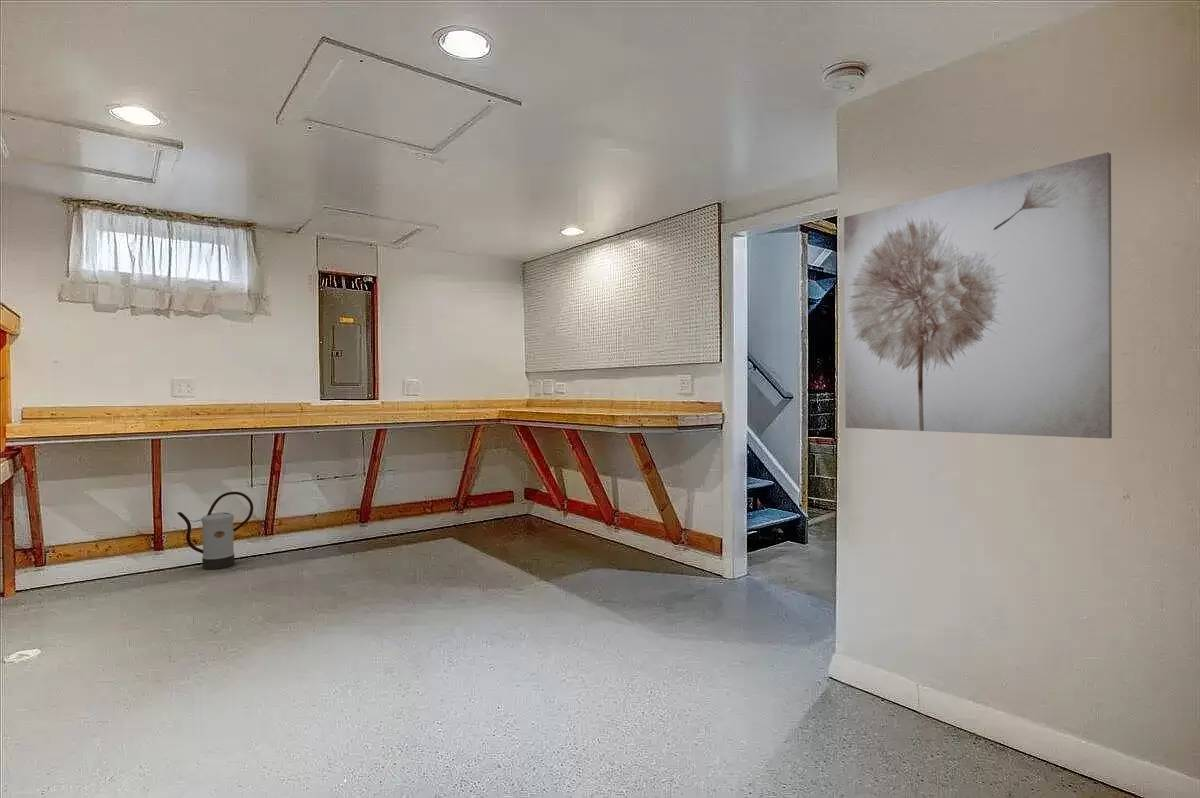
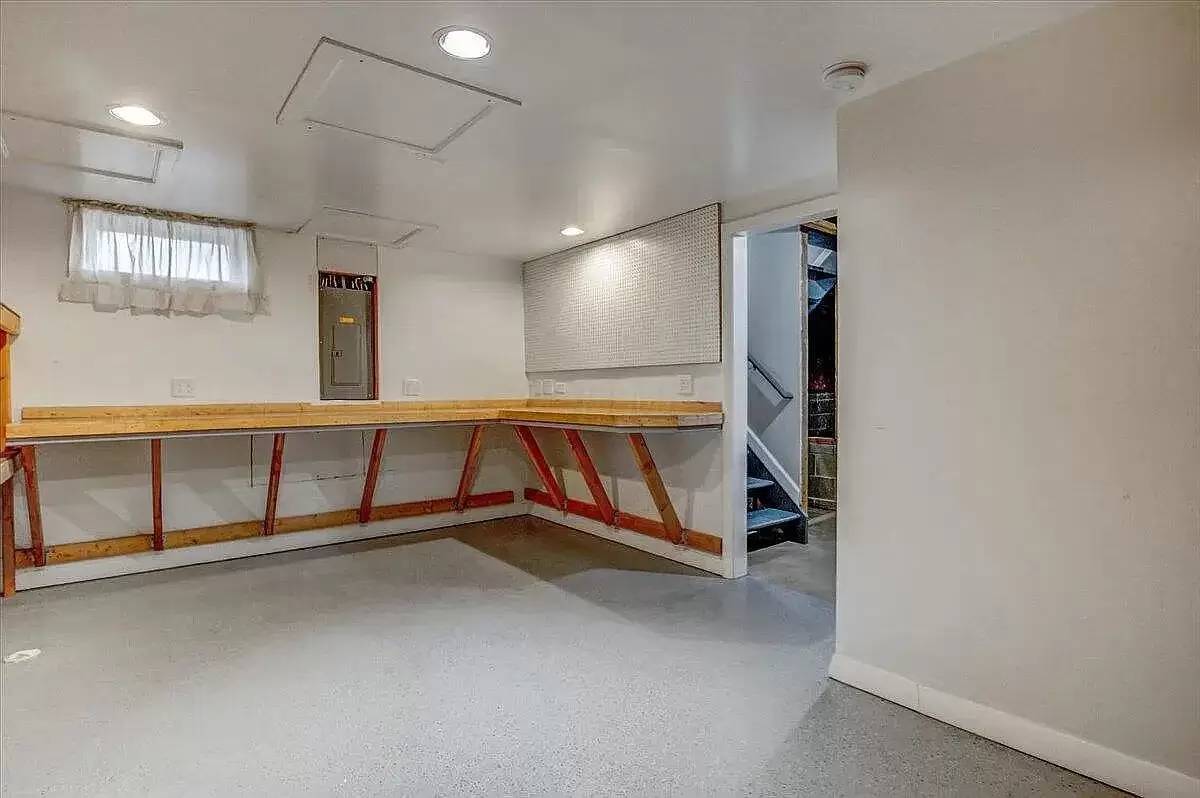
- wall art (958, 311)
- watering can (216, 529)
